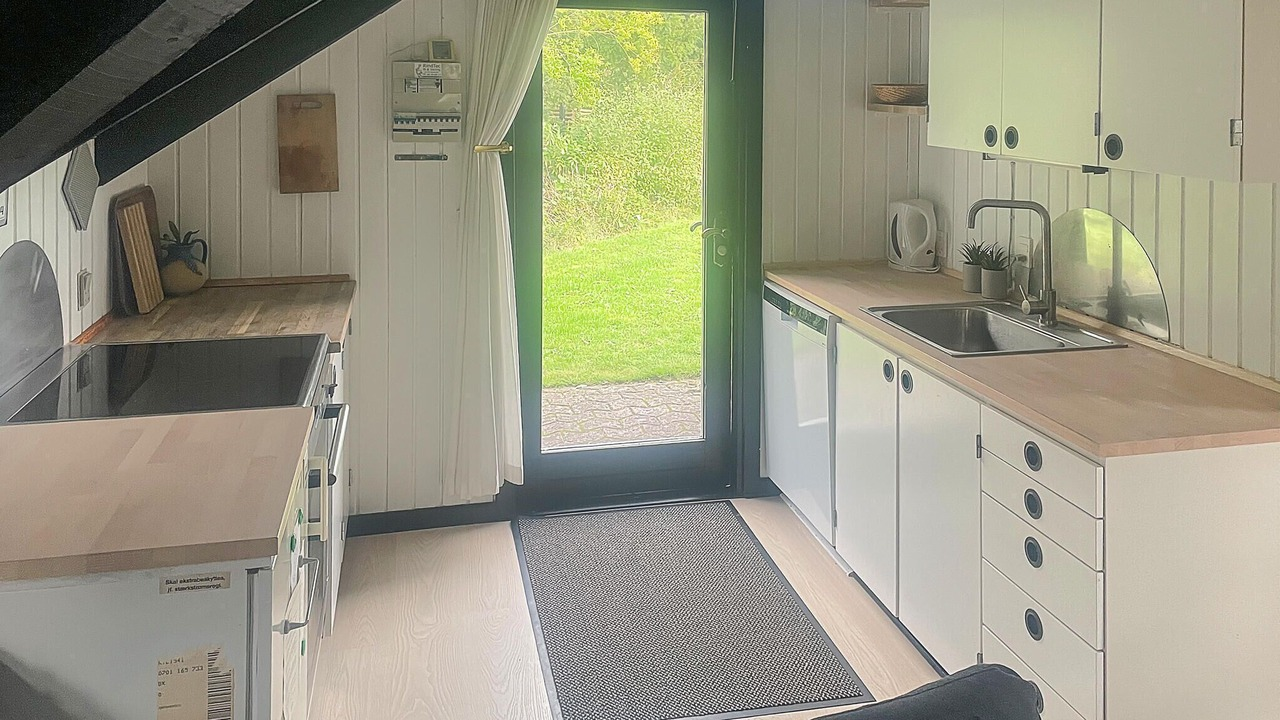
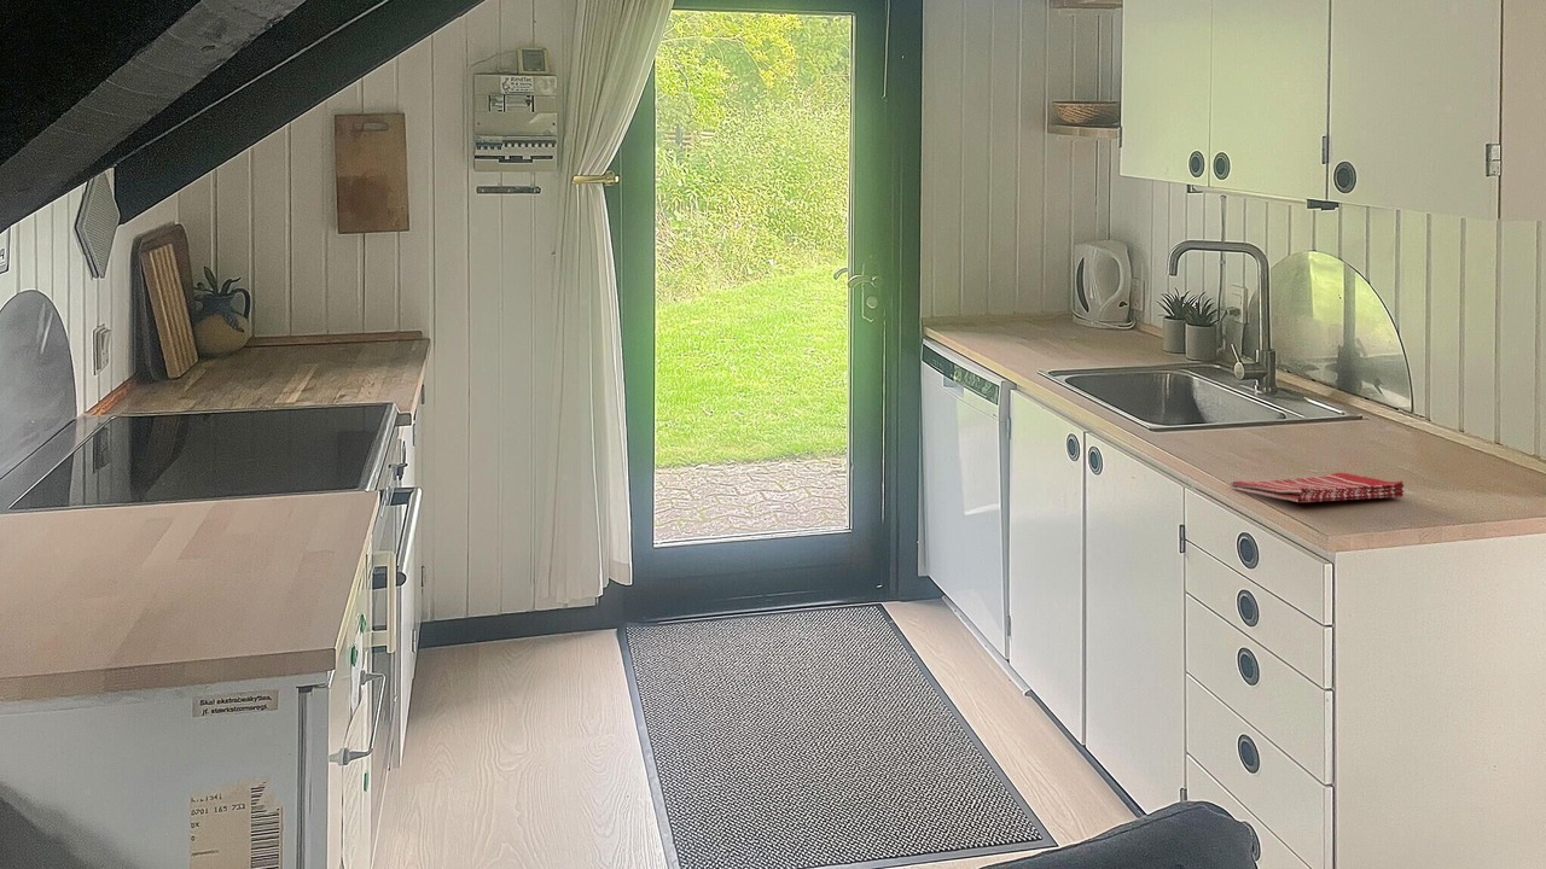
+ dish towel (1317, 486)
